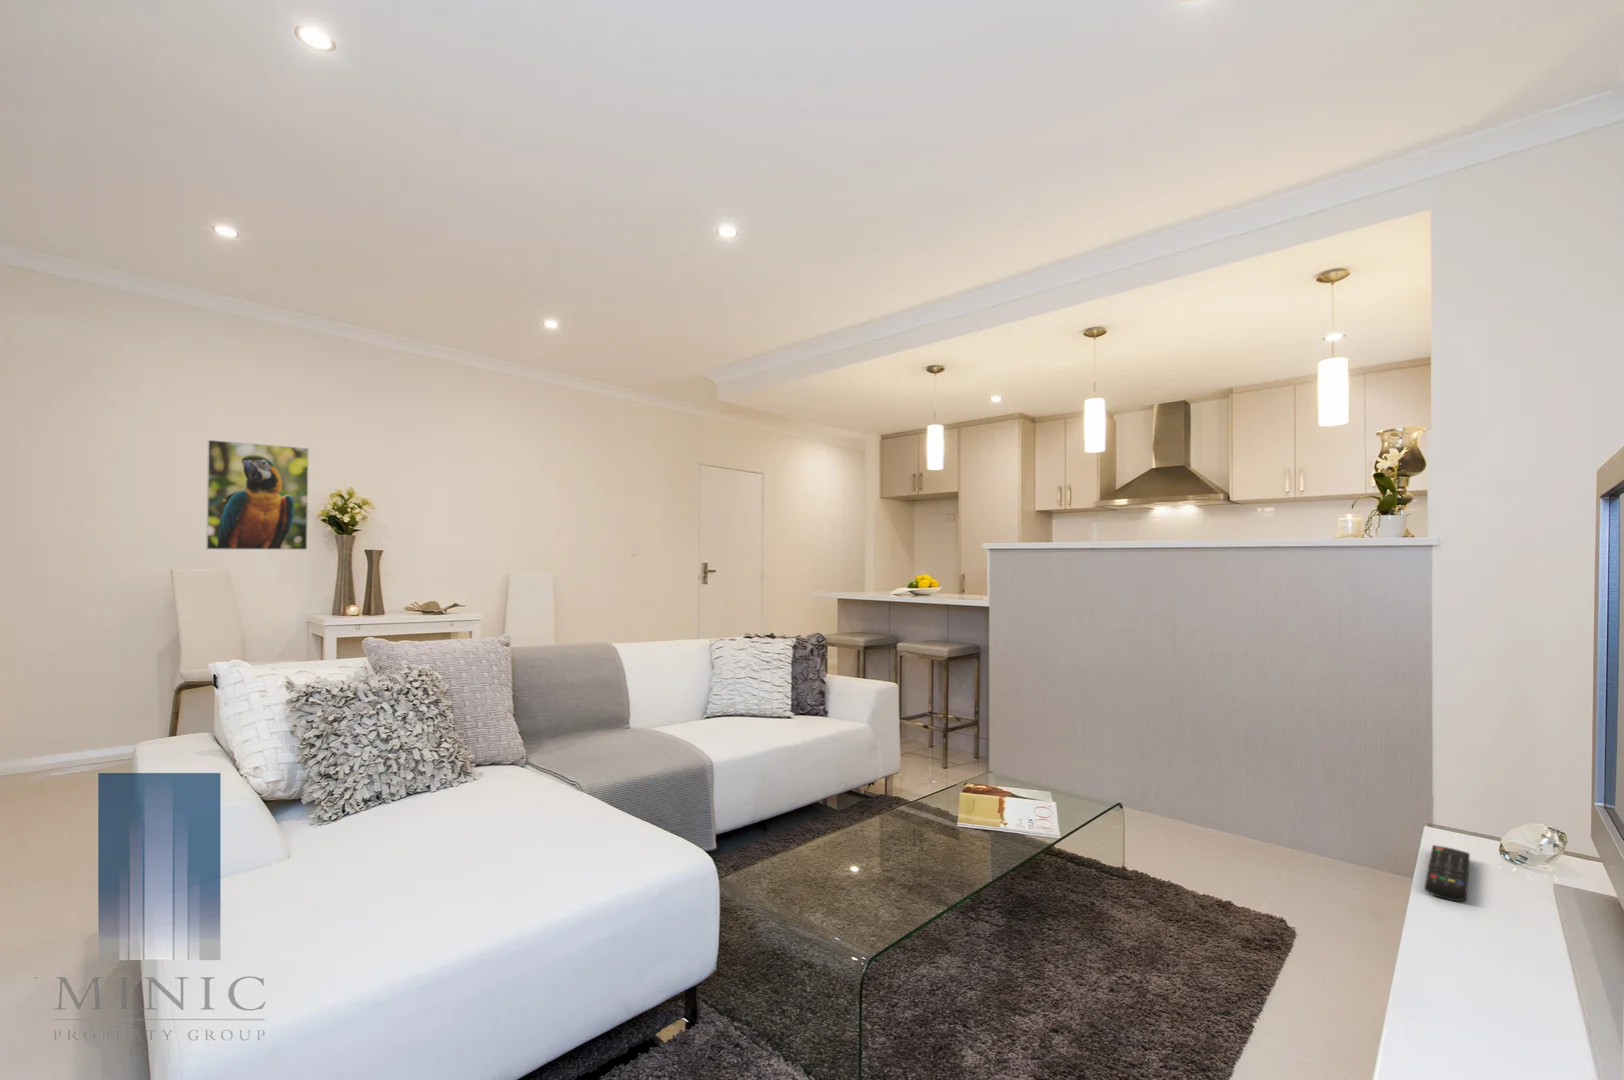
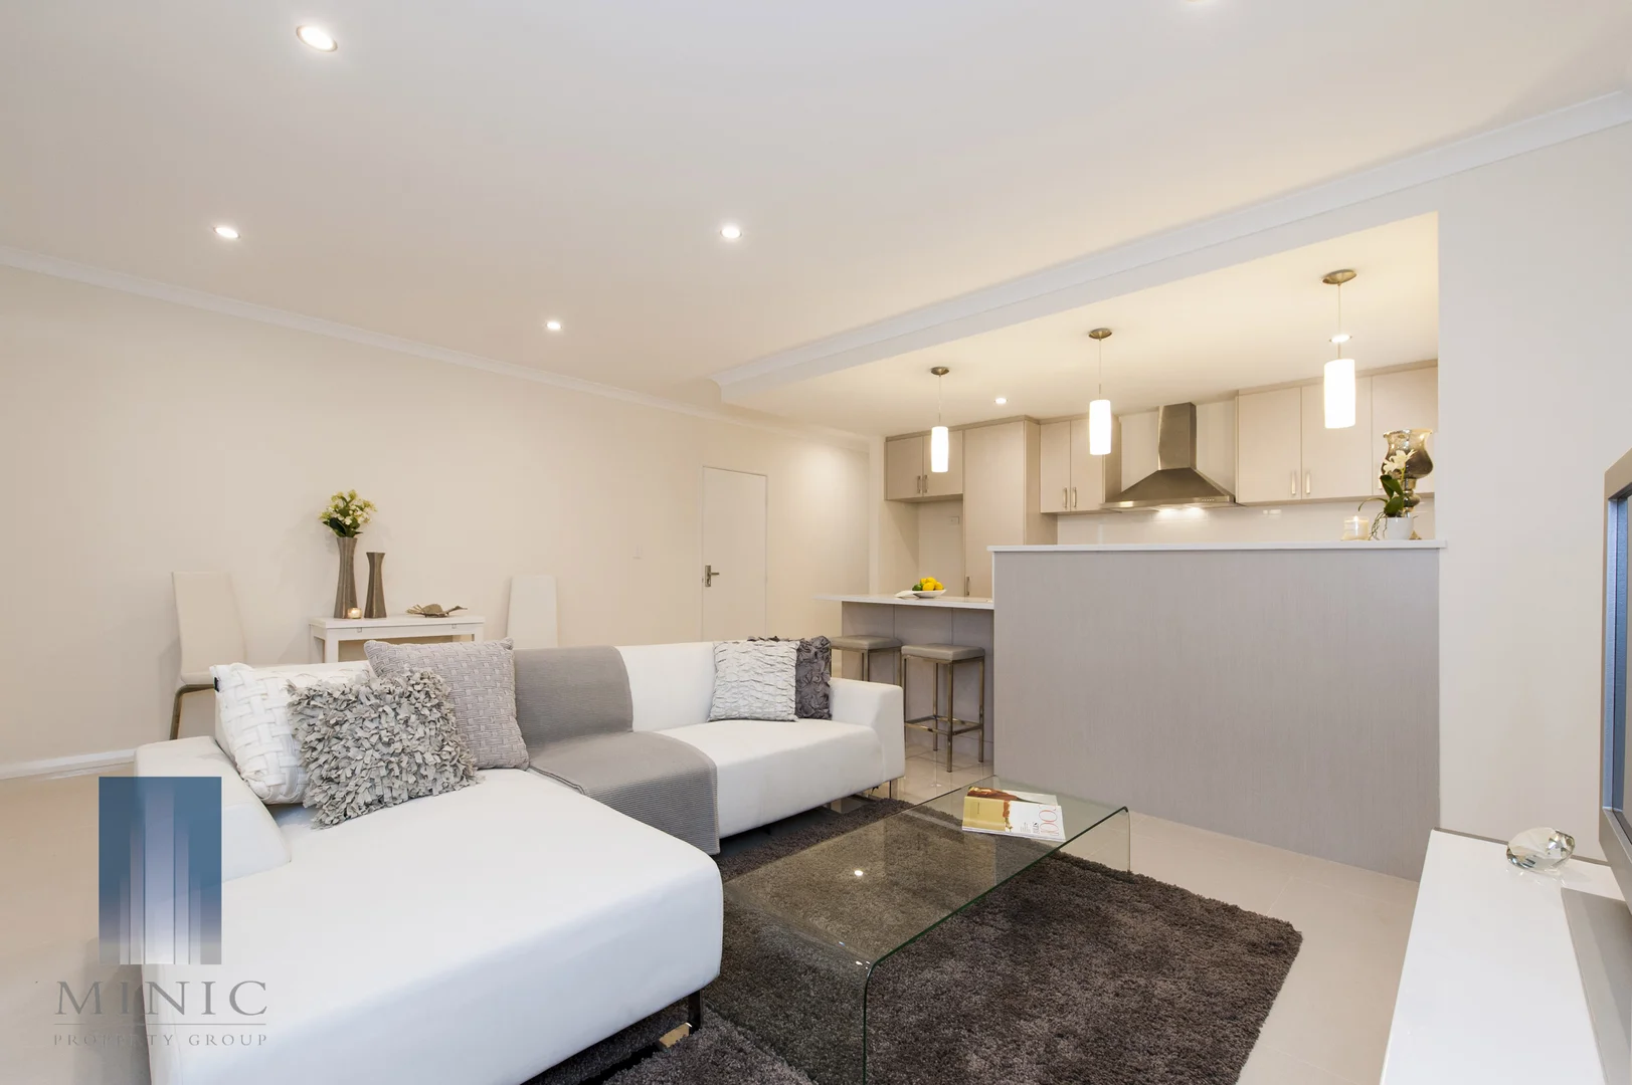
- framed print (259, 495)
- remote control (1448, 871)
